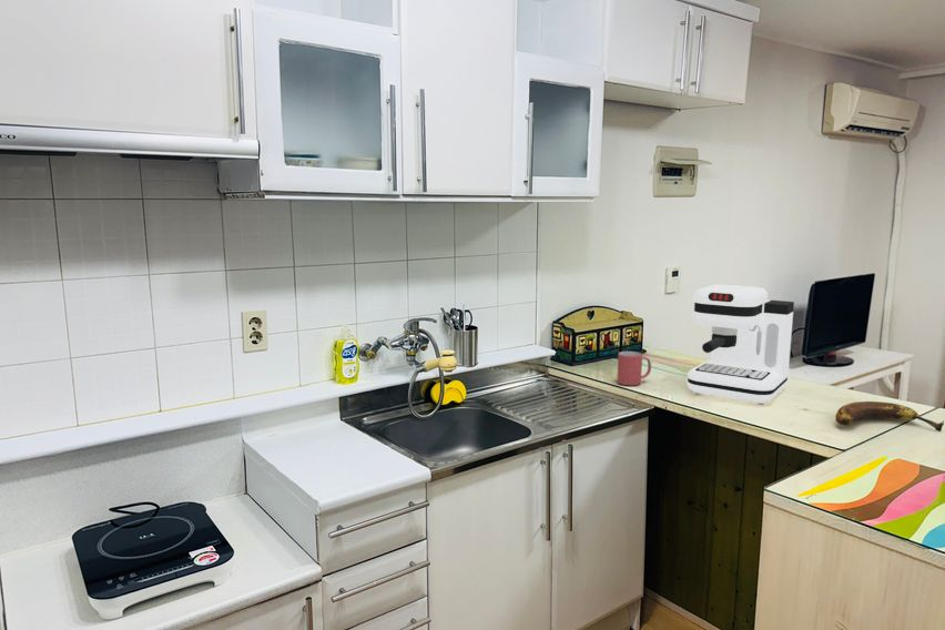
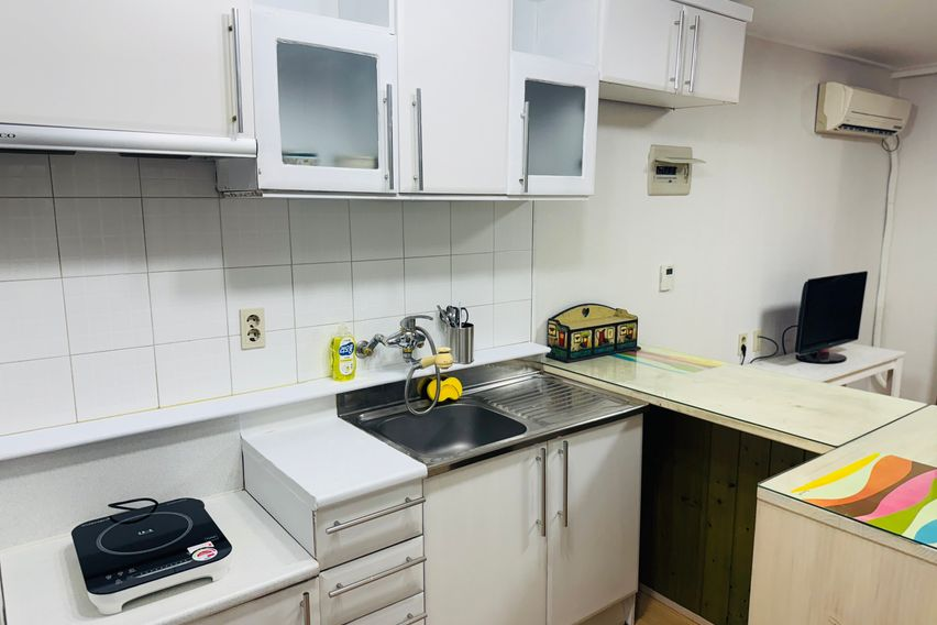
- banana (880, 415)
- coffee maker (738, 342)
- mug (634, 367)
